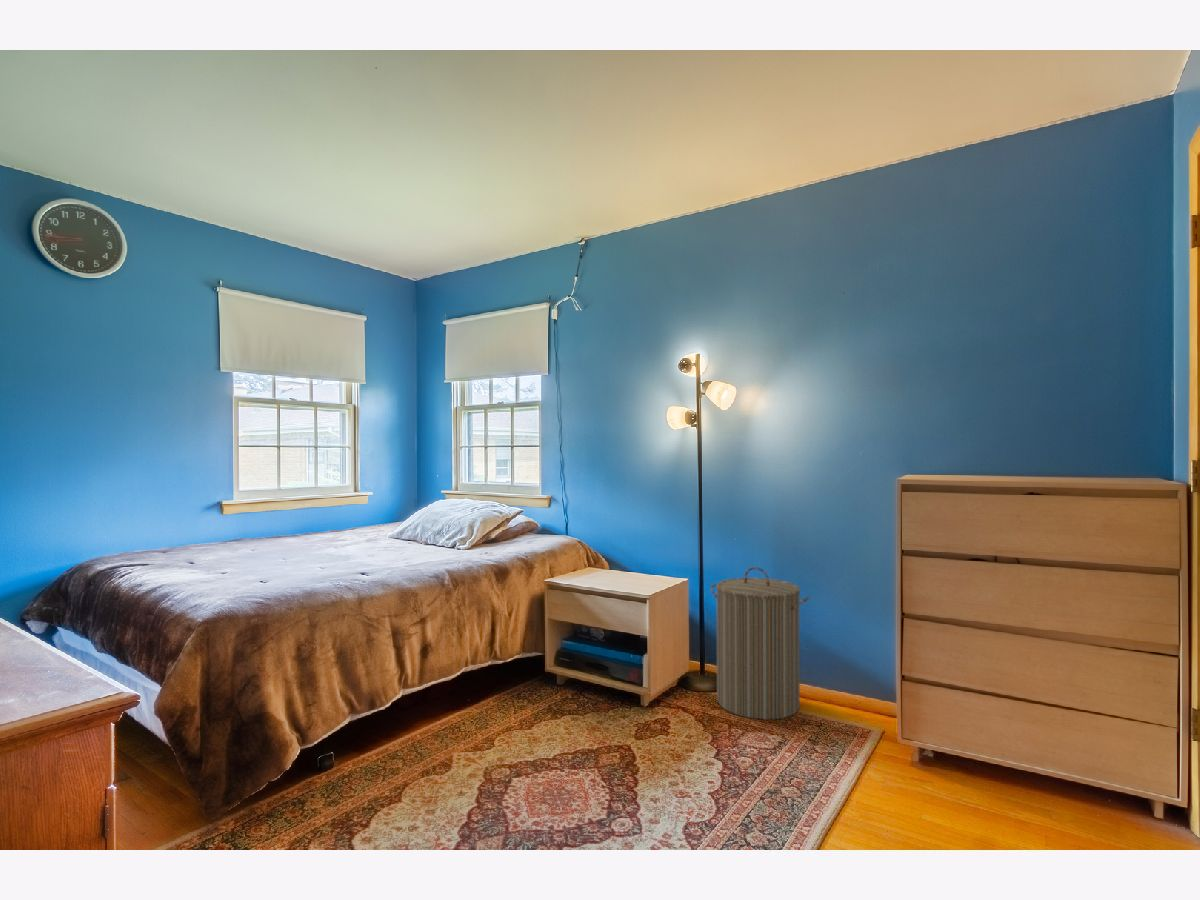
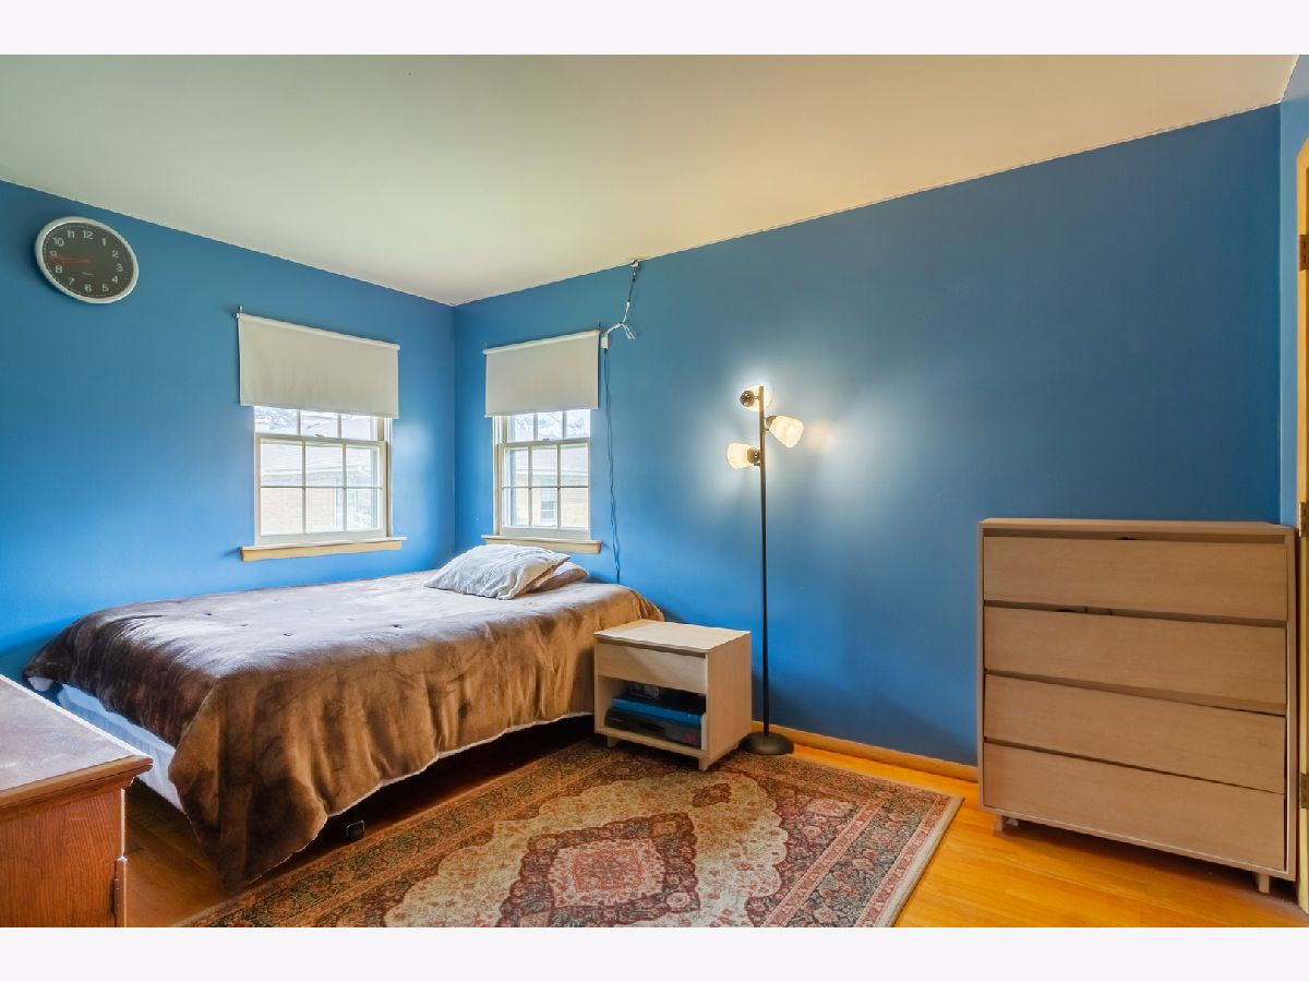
- laundry hamper (757, 635)
